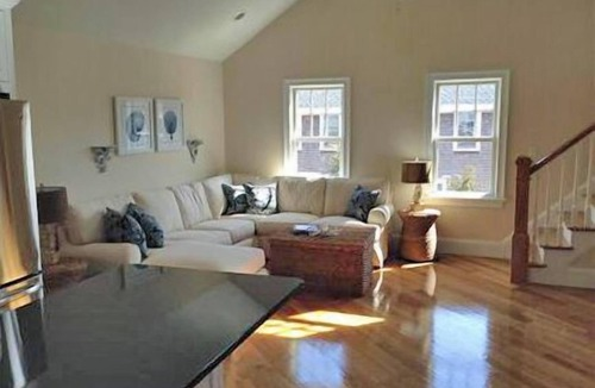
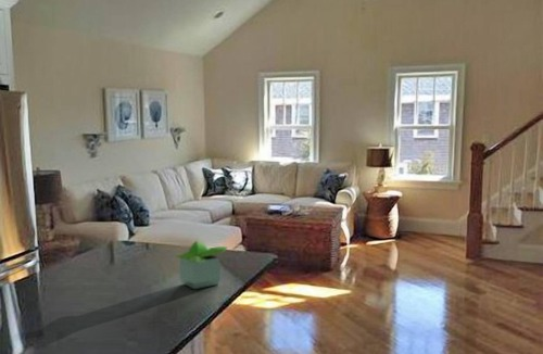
+ potted plant (202, 263)
